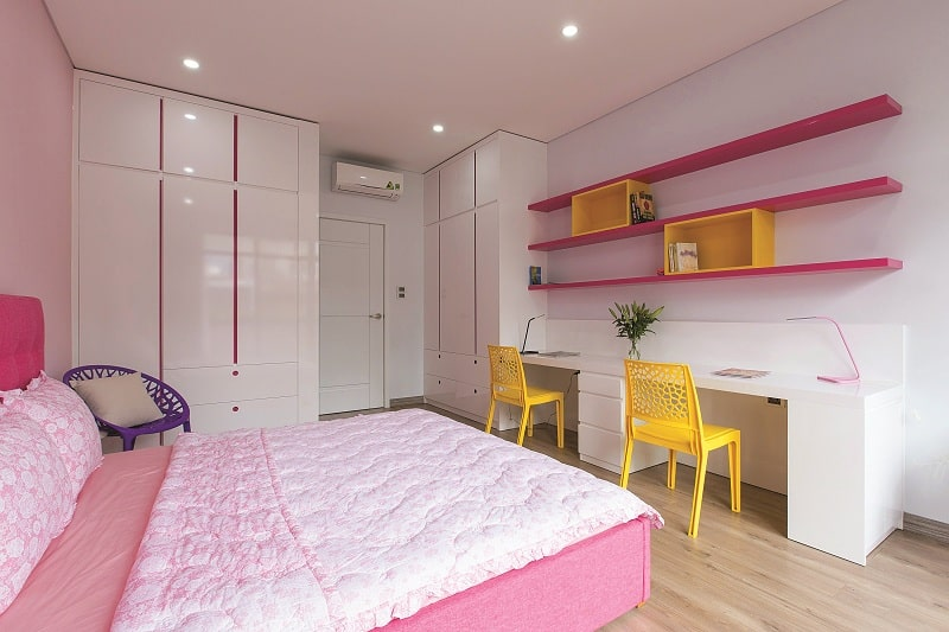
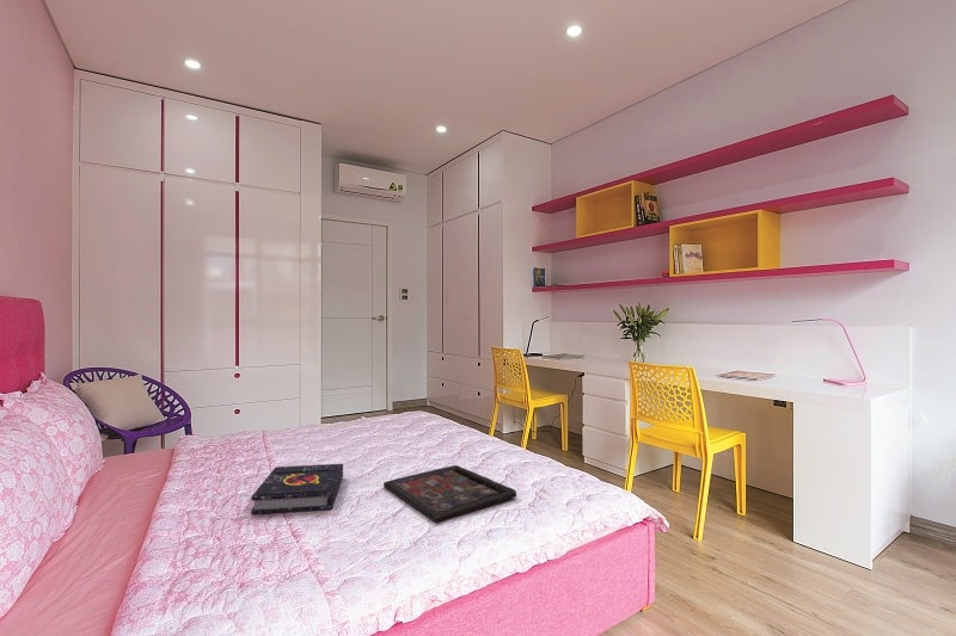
+ decorative tray (447, 488)
+ book (301, 486)
